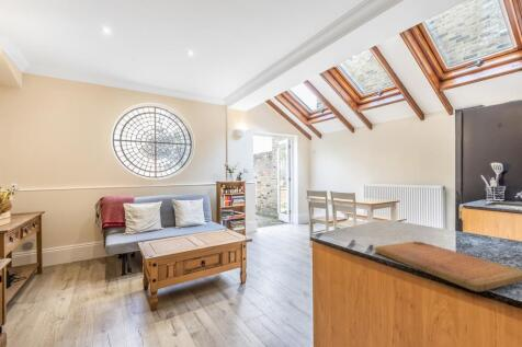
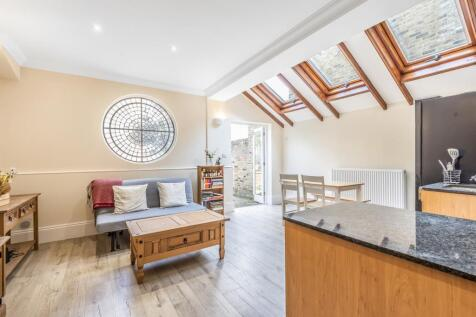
- cutting board (440, 259)
